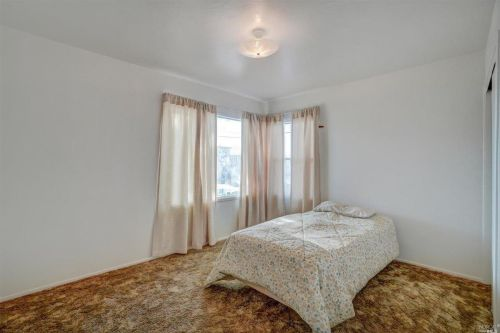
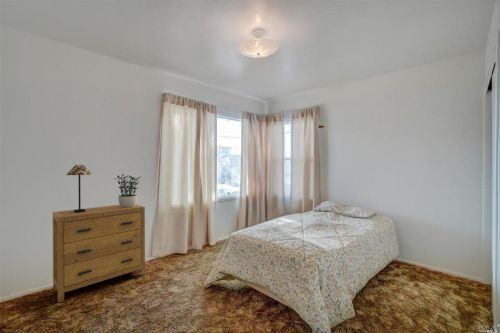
+ table lamp (79, 188)
+ dresser (101, 245)
+ potted plant (127, 190)
